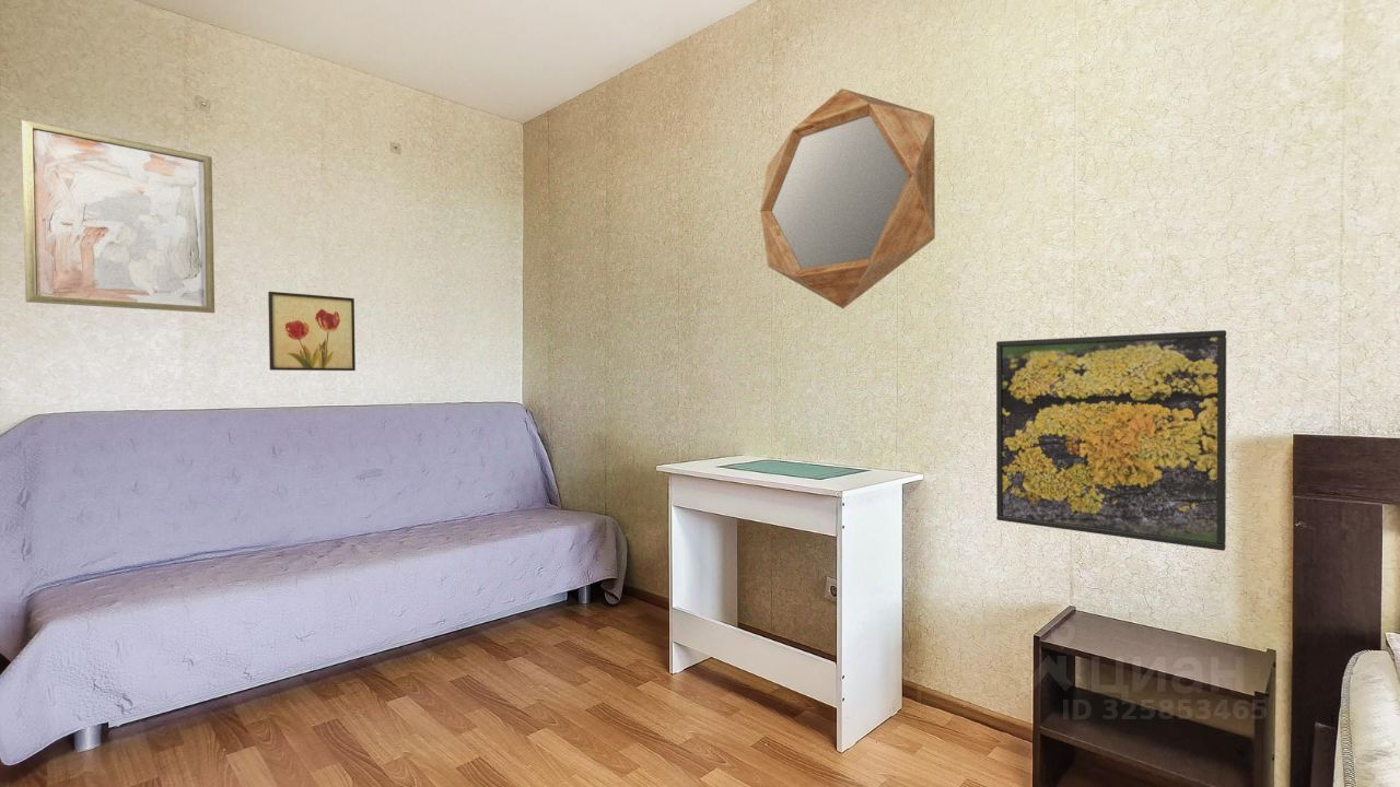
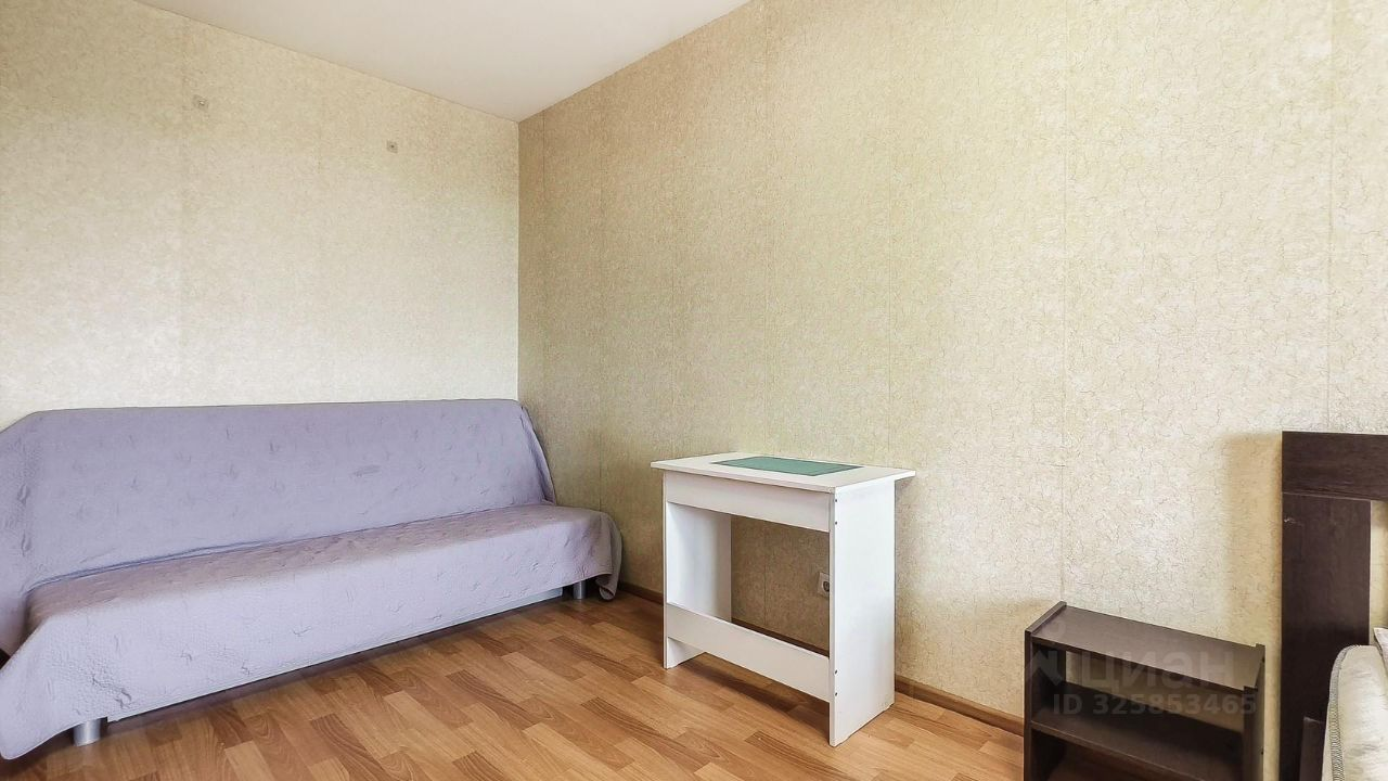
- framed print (1099, 435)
- home mirror (836, 196)
- wall art (126, 223)
- wall art (313, 332)
